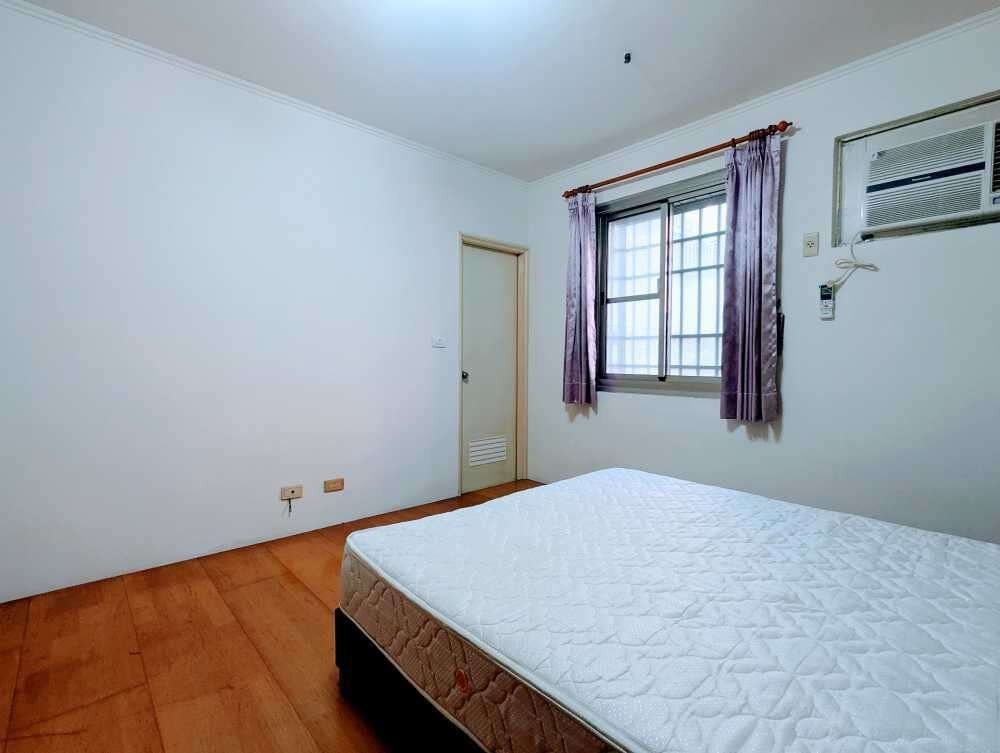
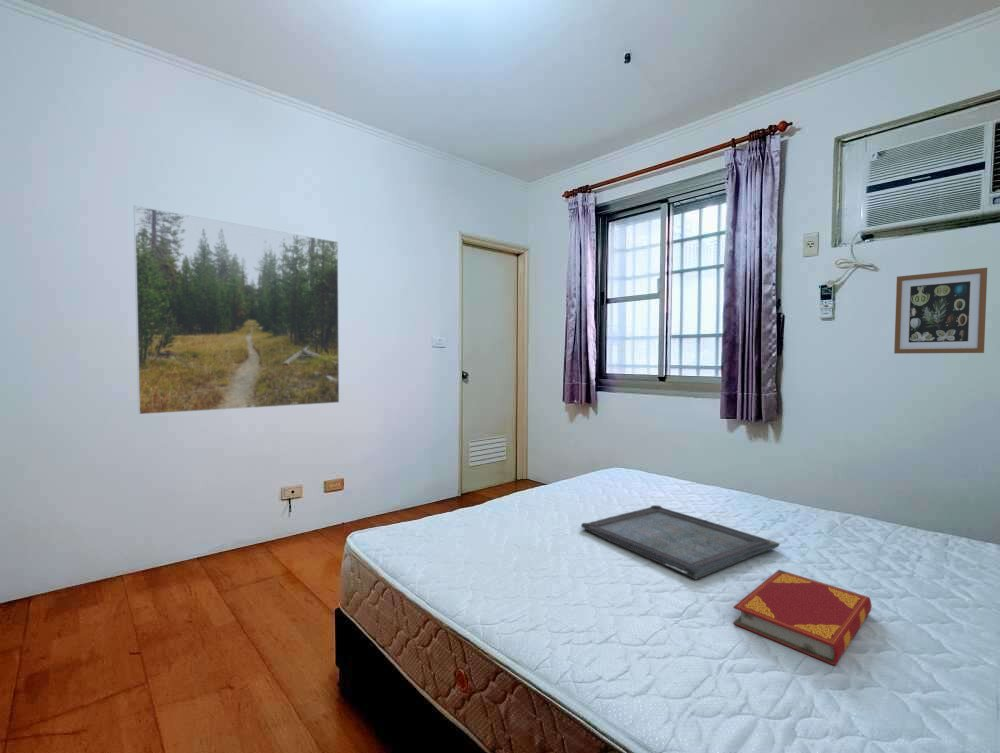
+ wall art (938, 312)
+ serving tray (674, 535)
+ hardback book (803, 610)
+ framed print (250, 317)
